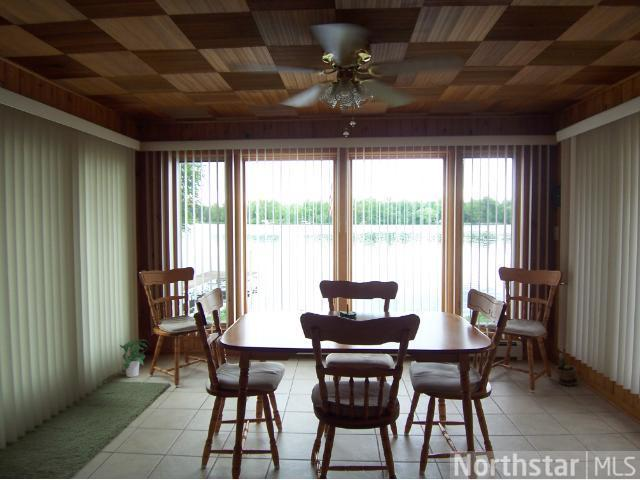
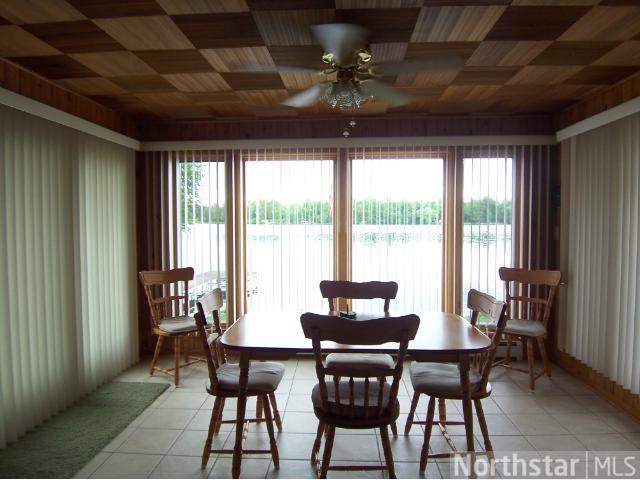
- potted plant (566, 369)
- potted plant (134, 357)
